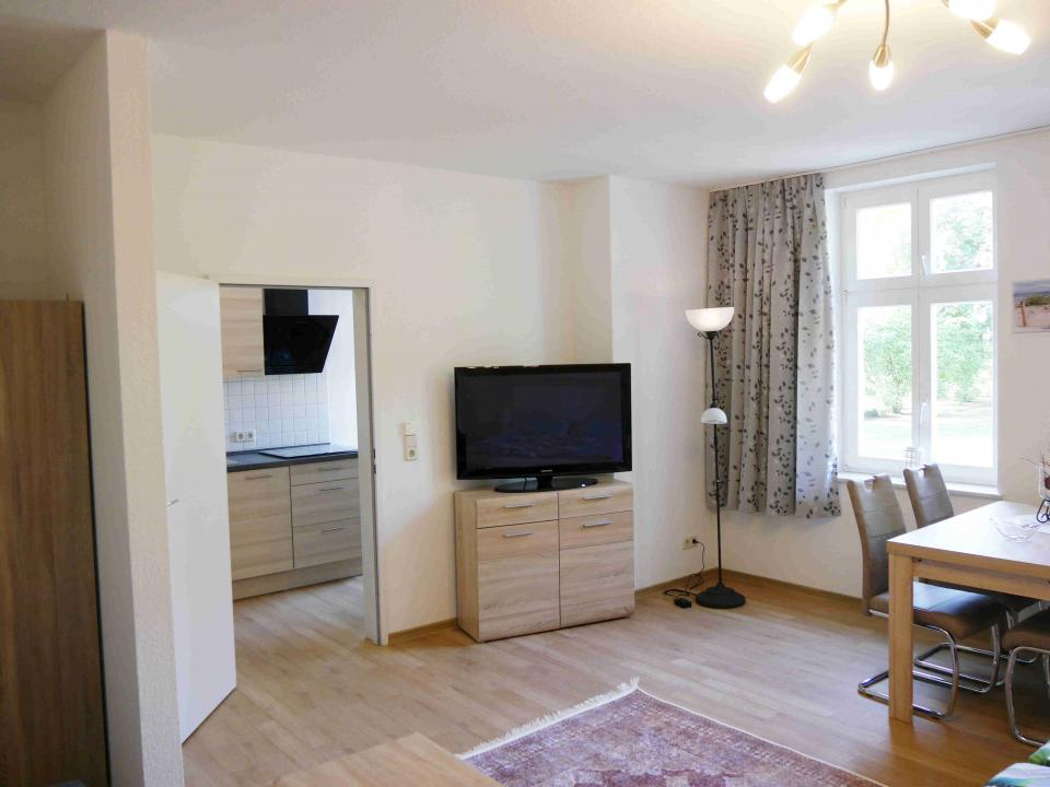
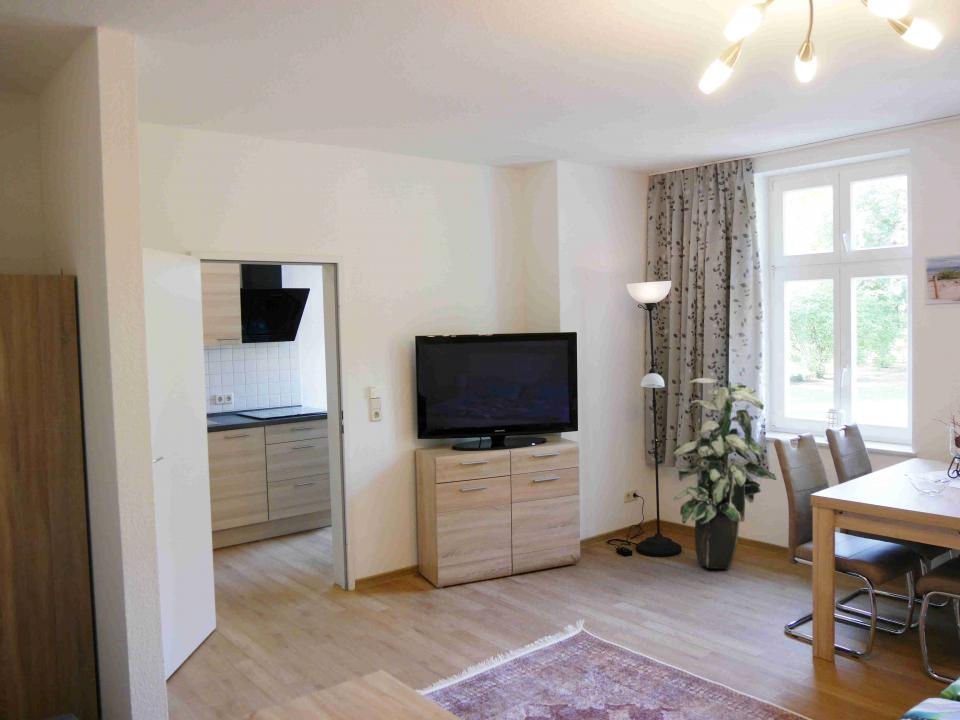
+ indoor plant (717, 471)
